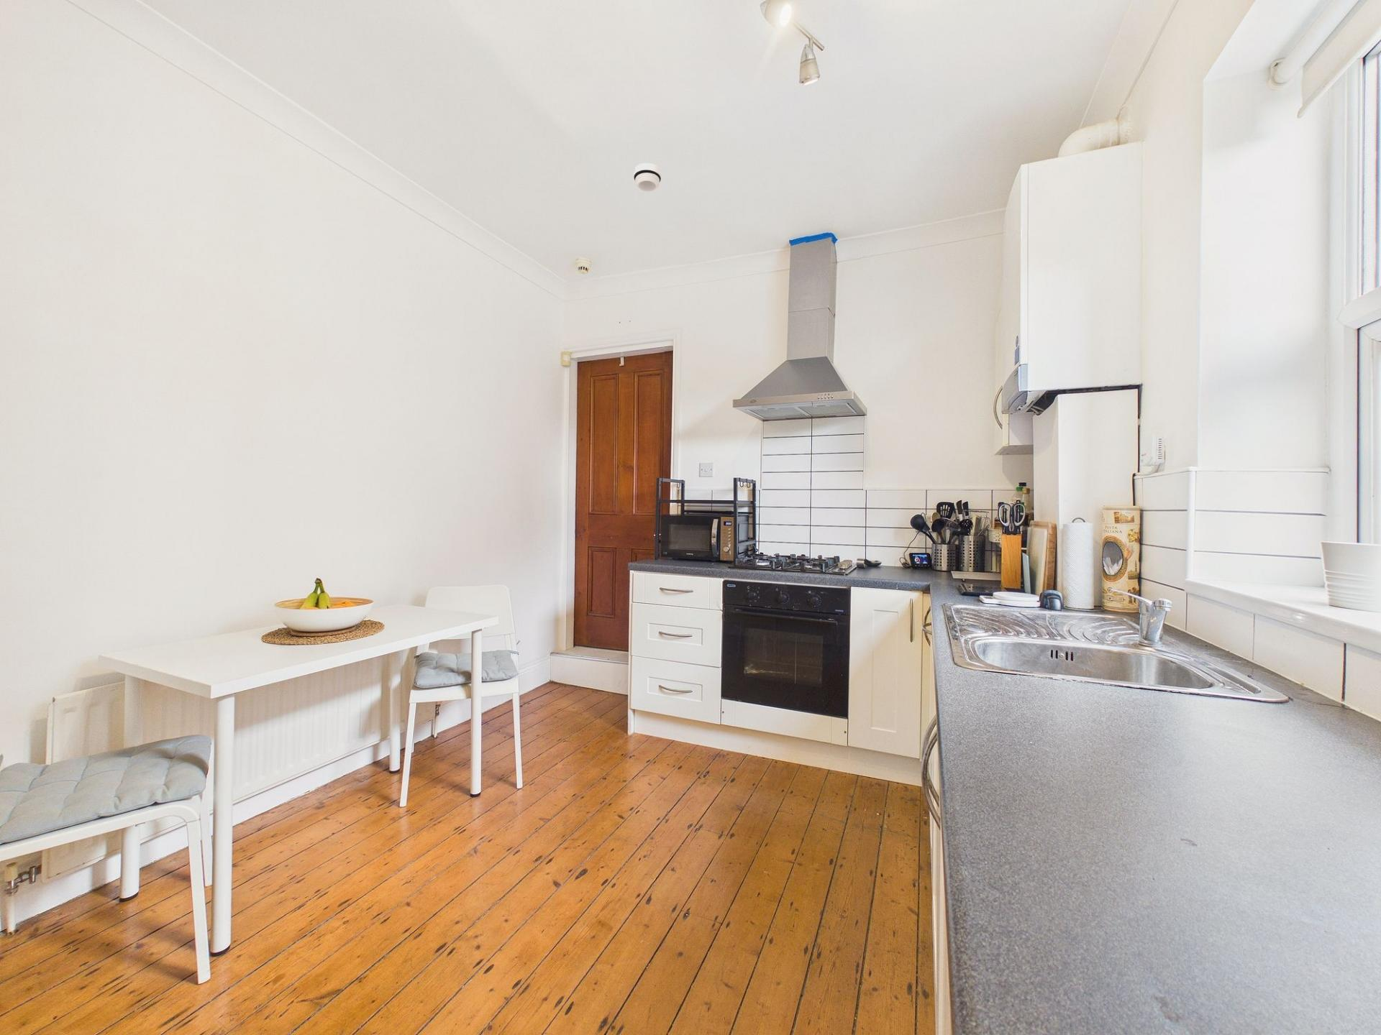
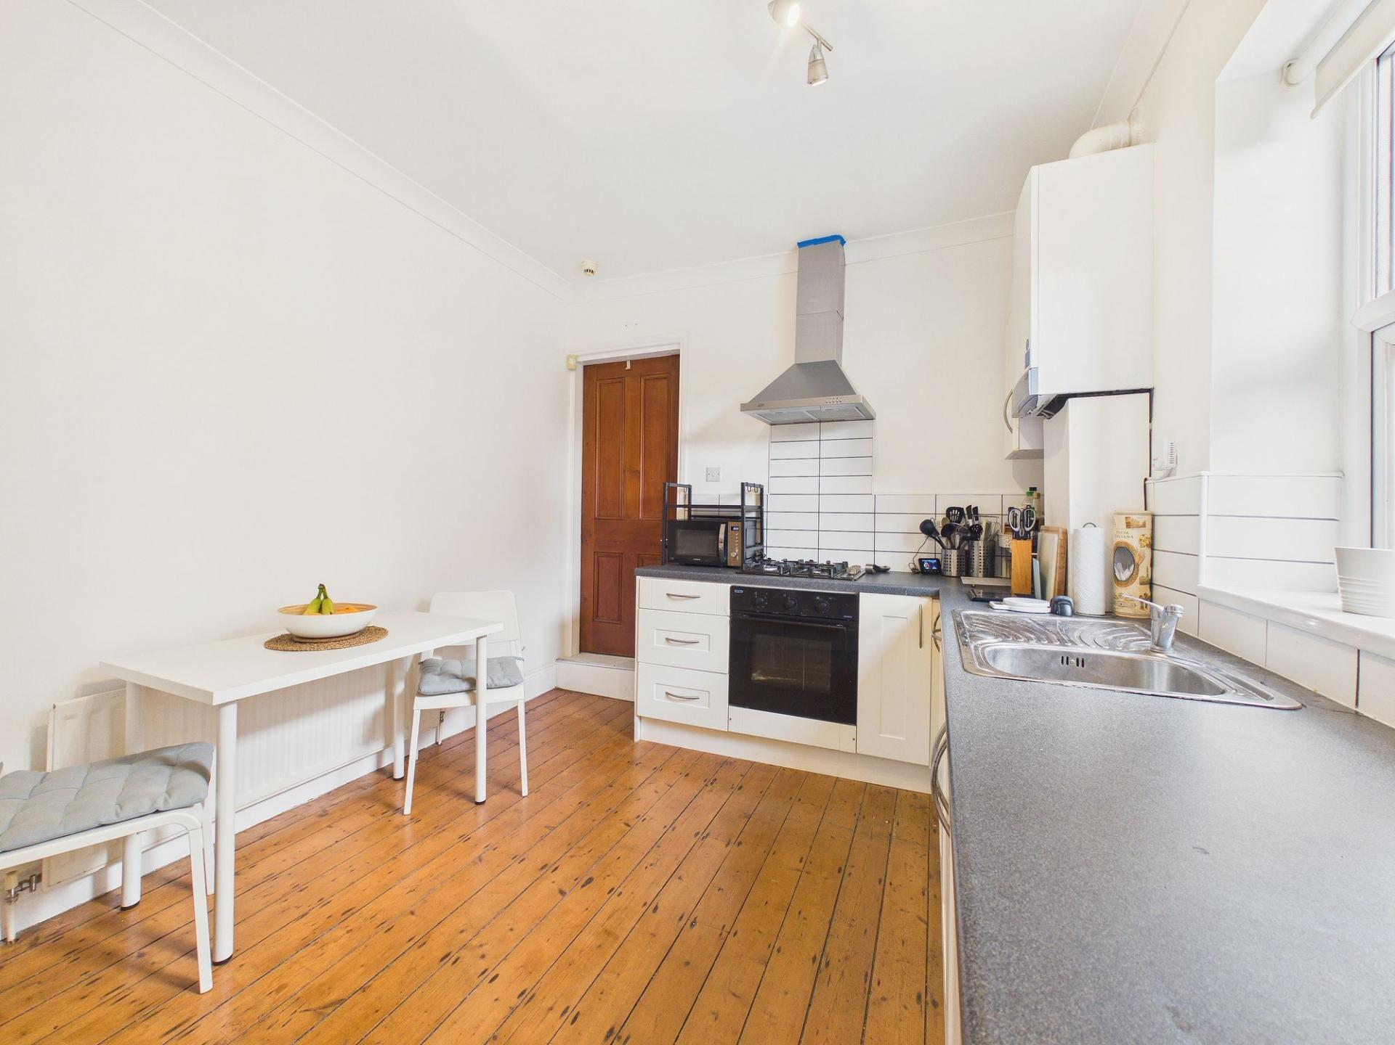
- smoke detector (647, 177)
